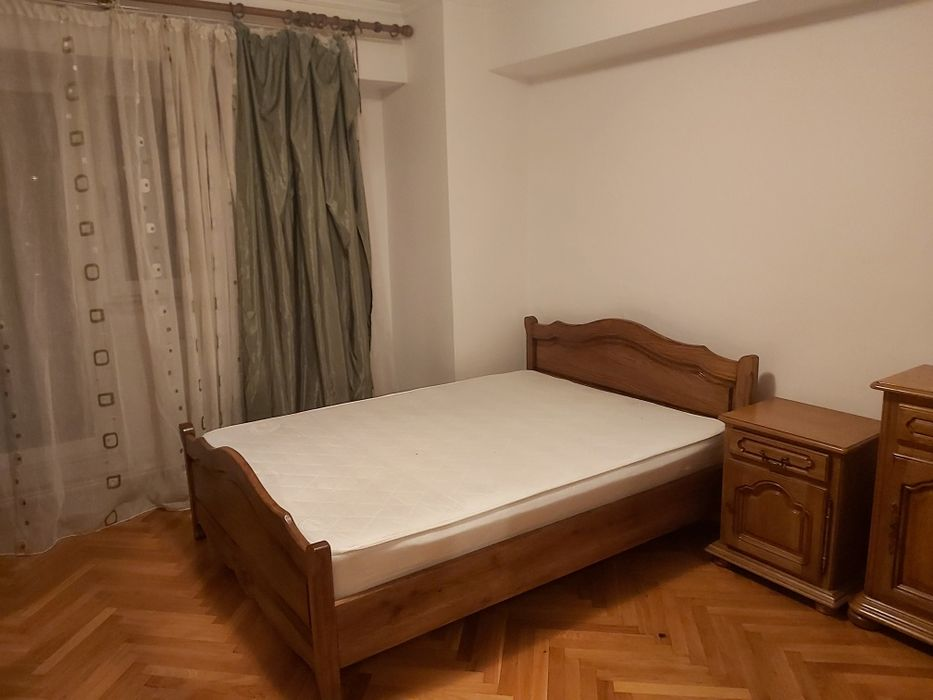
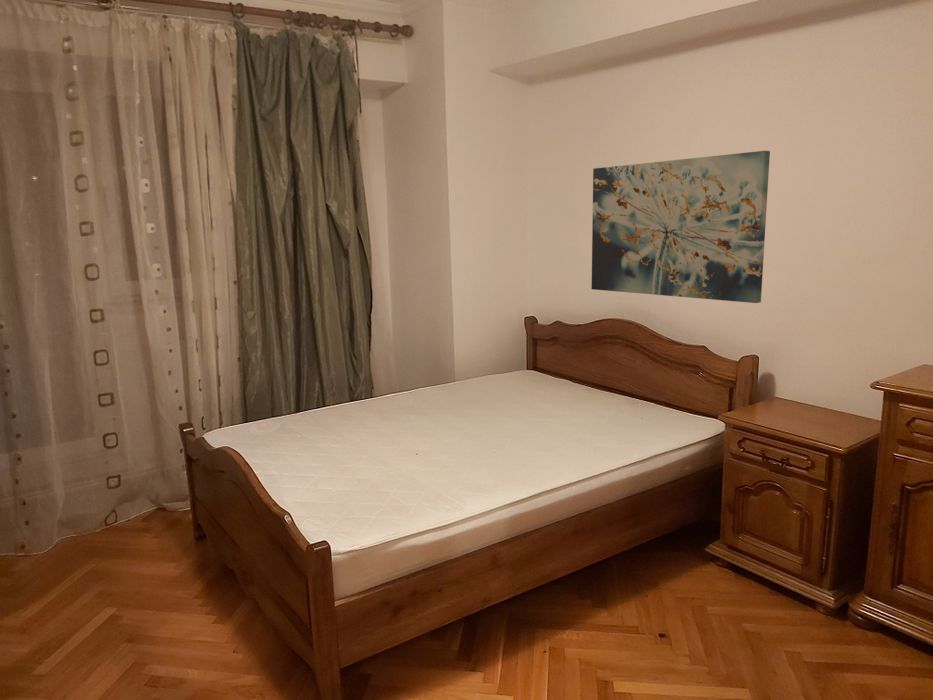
+ wall art (669, 229)
